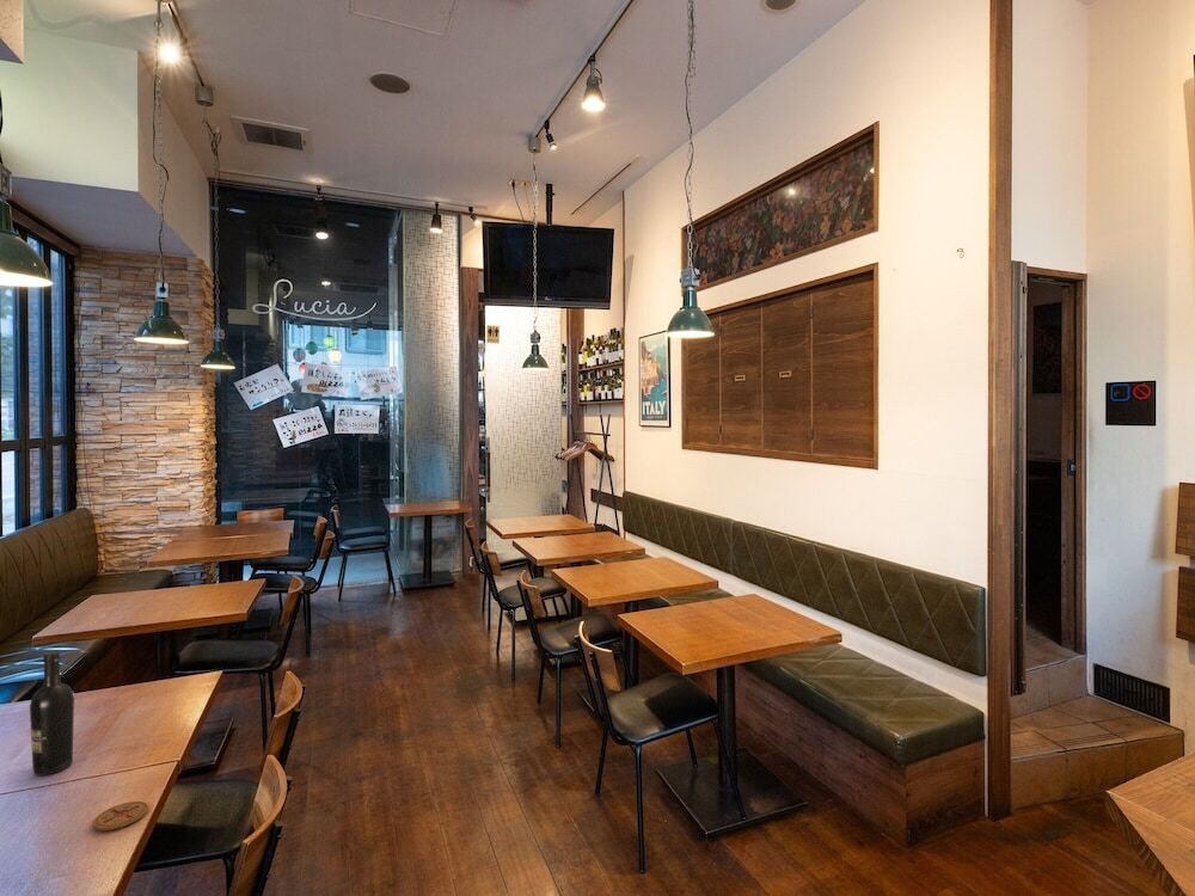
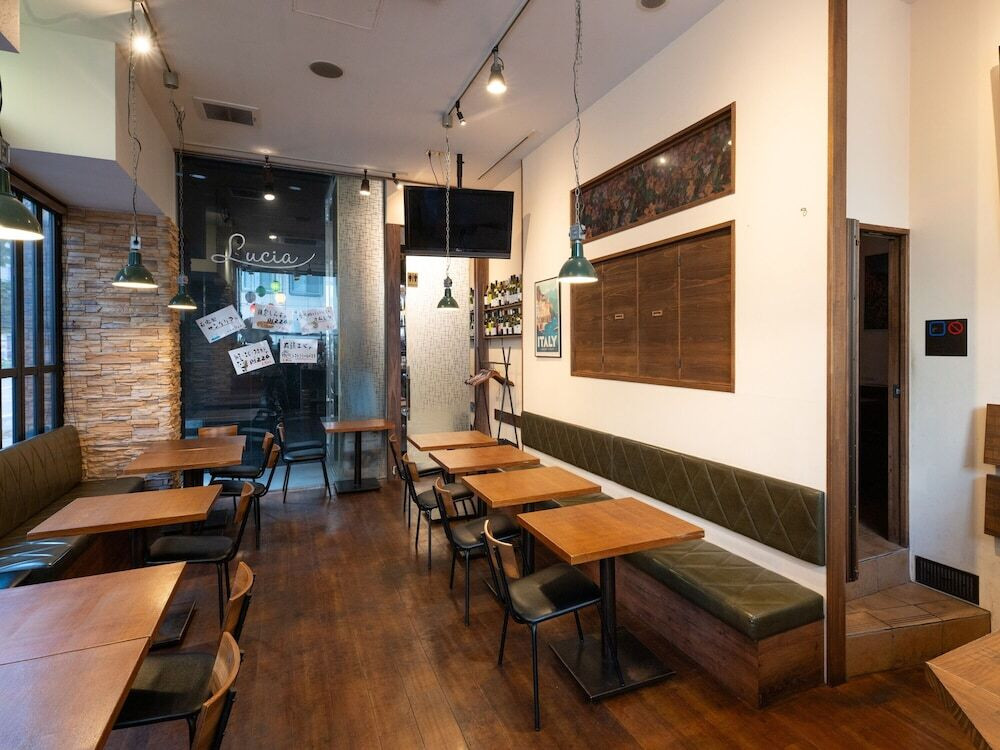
- wine bottle (51, 710)
- coaster (121, 815)
